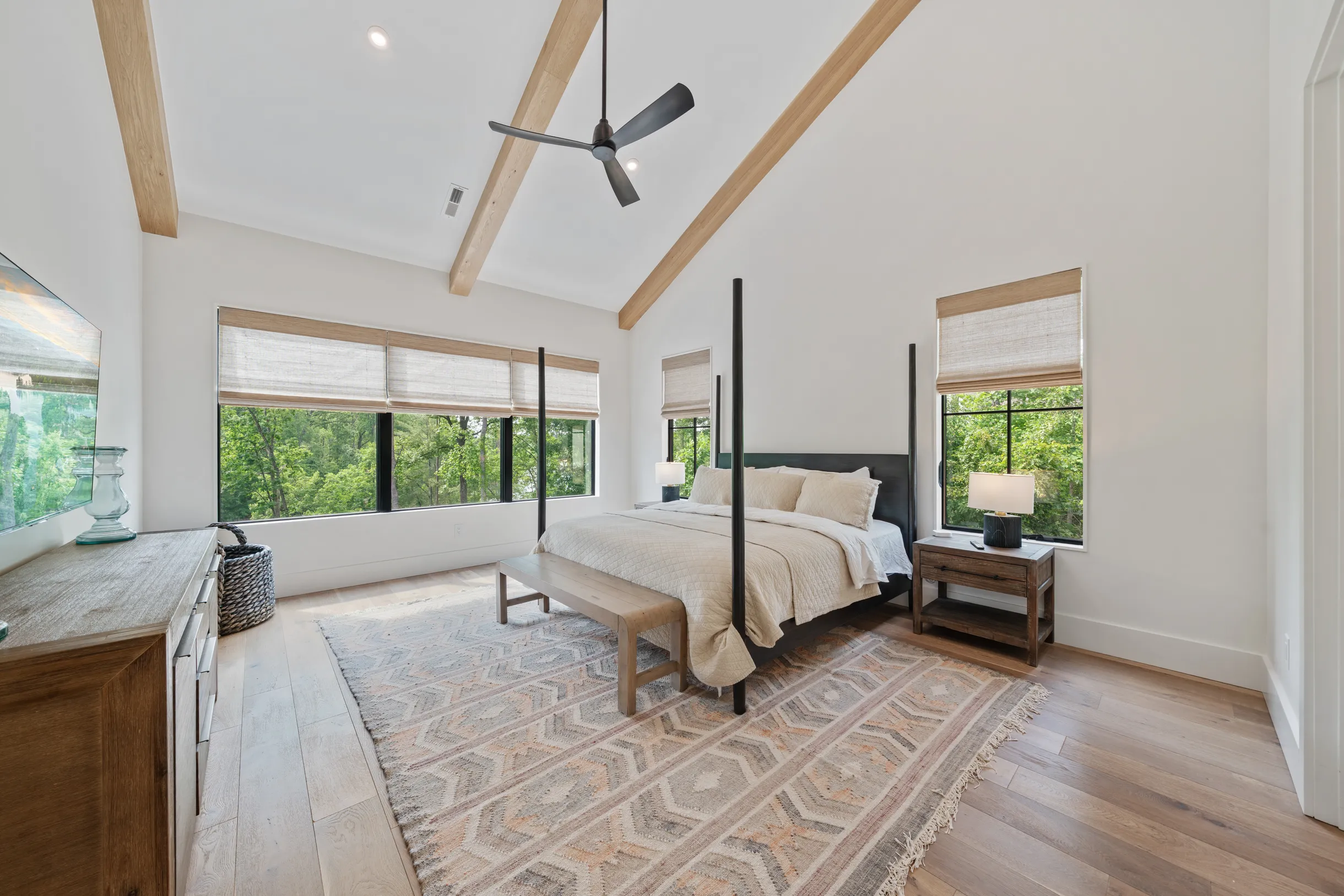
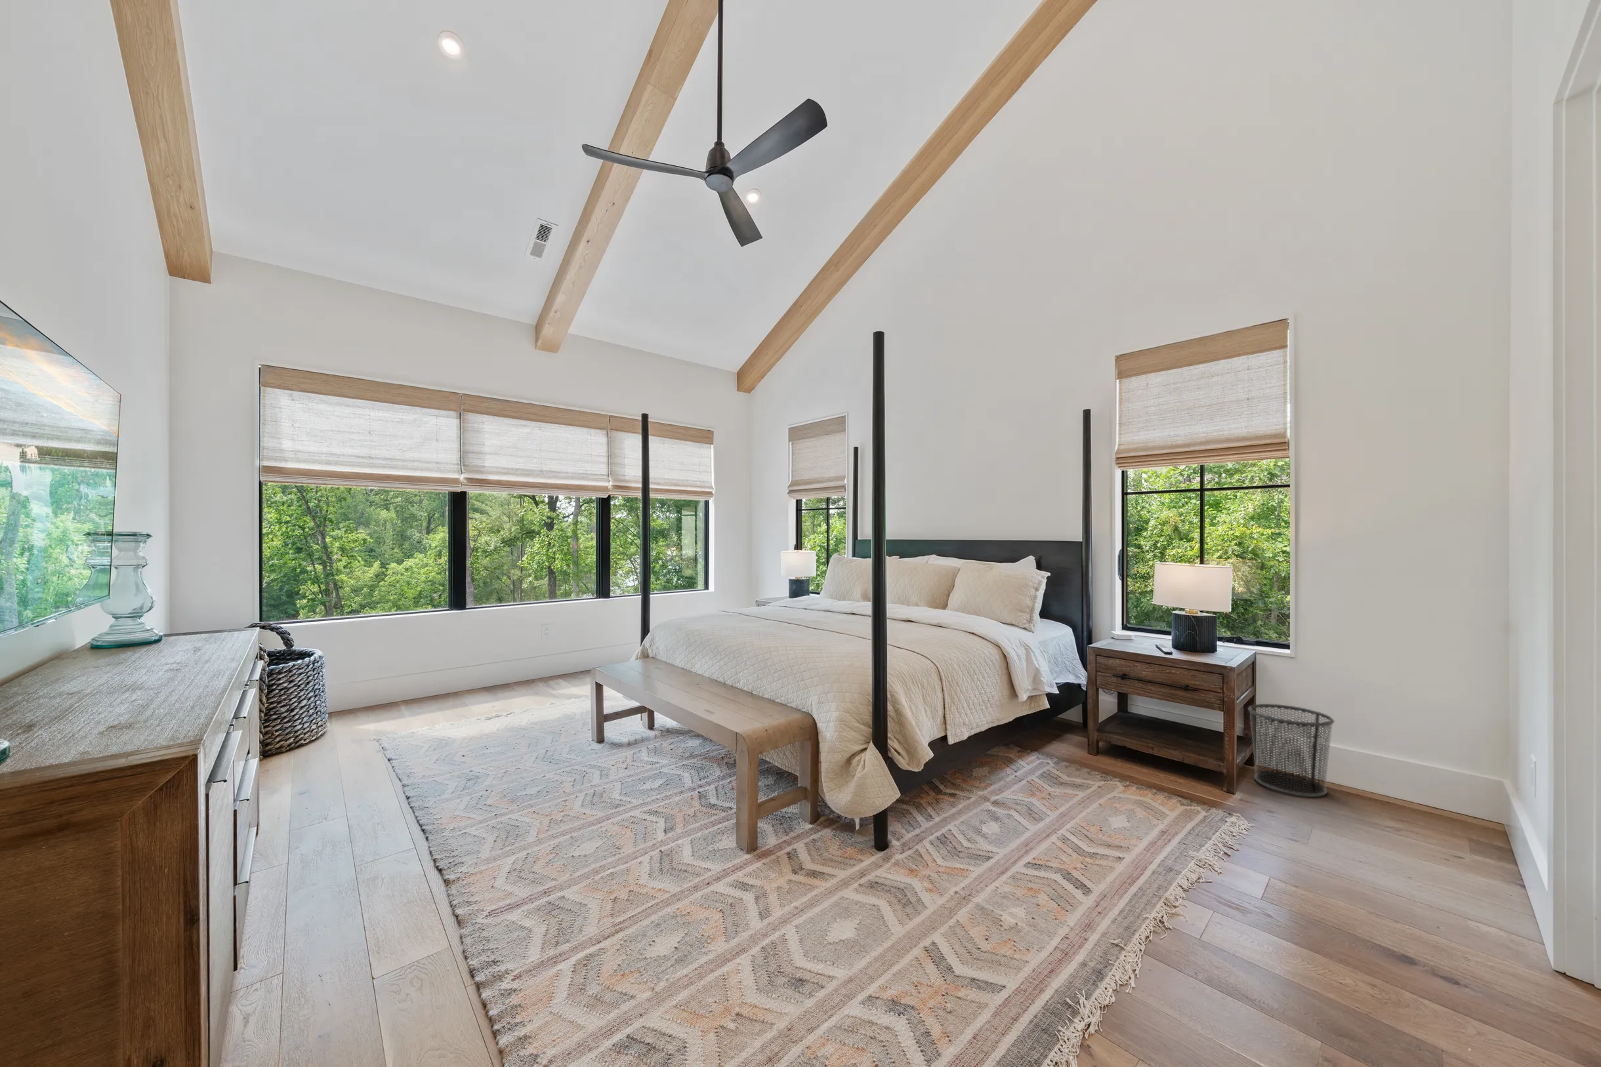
+ waste bin (1290, 748)
